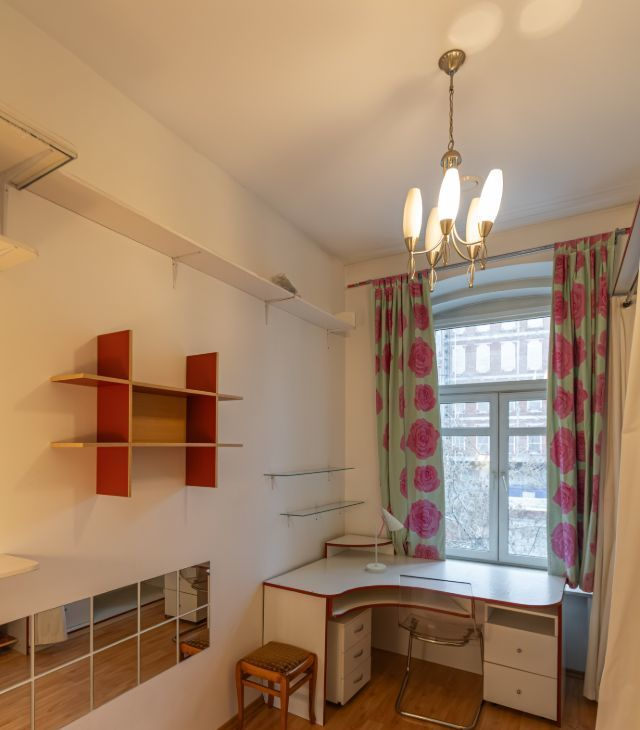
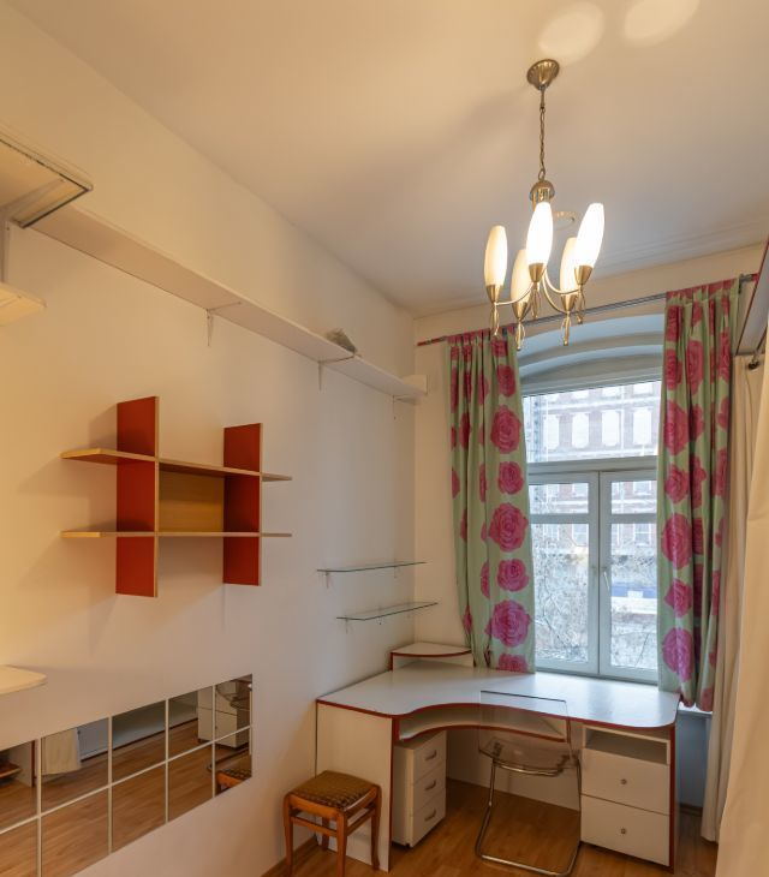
- desk lamp (380, 534)
